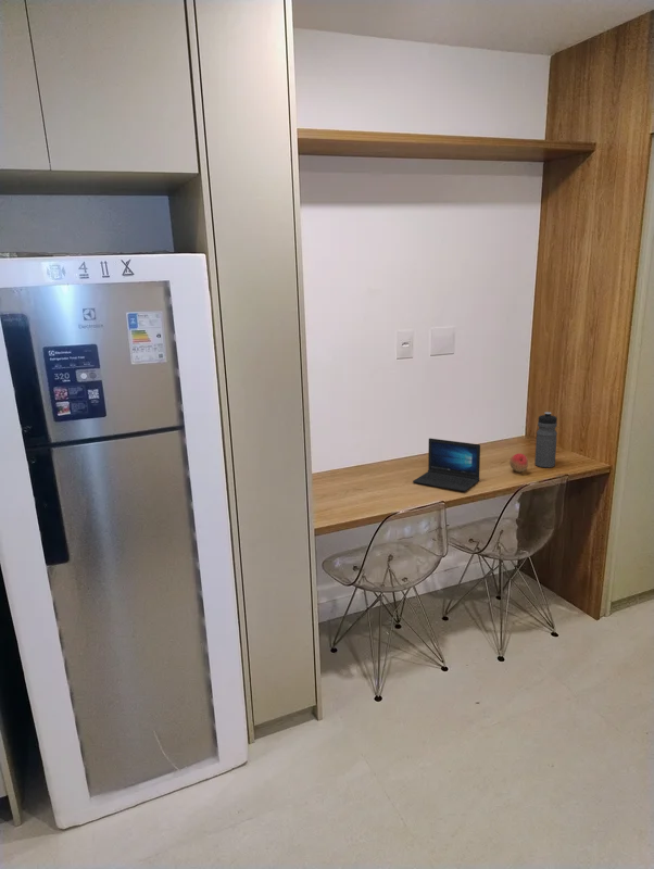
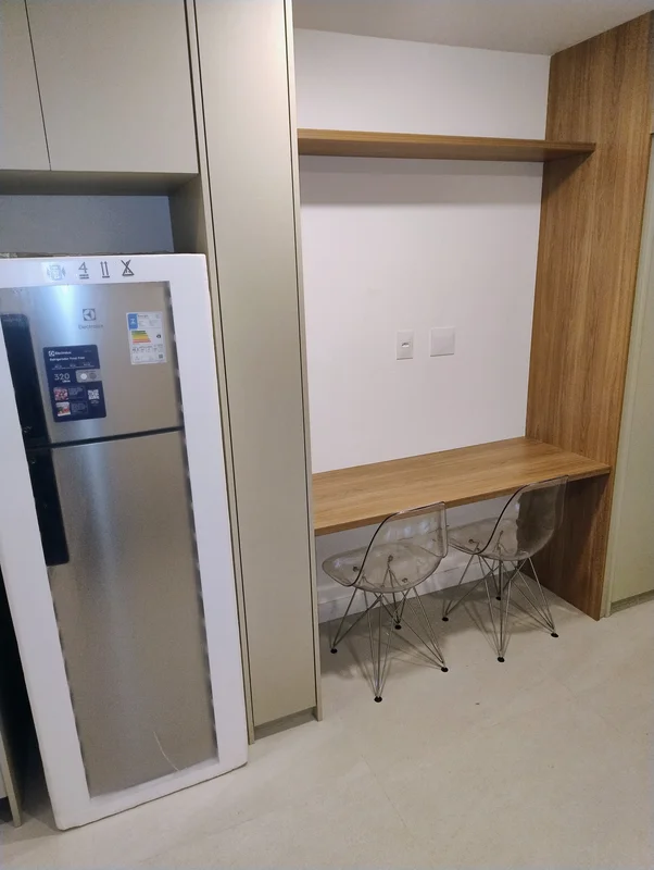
- laptop (445, 463)
- fruit (518, 462)
- water bottle (545, 439)
